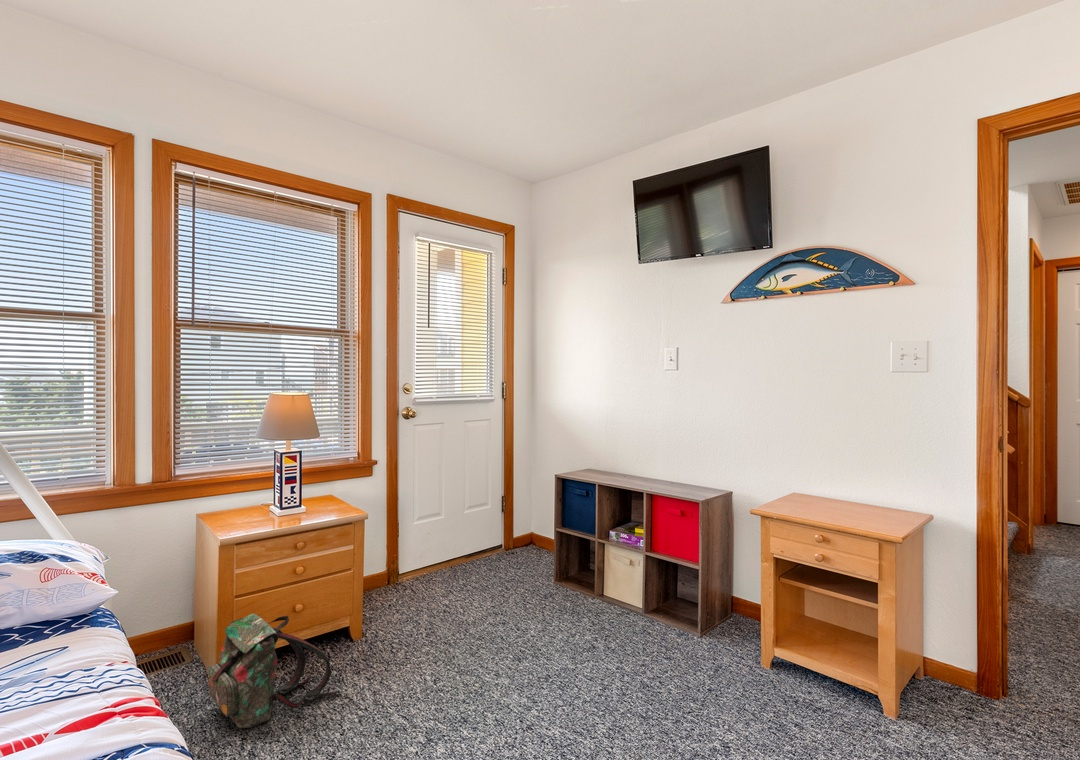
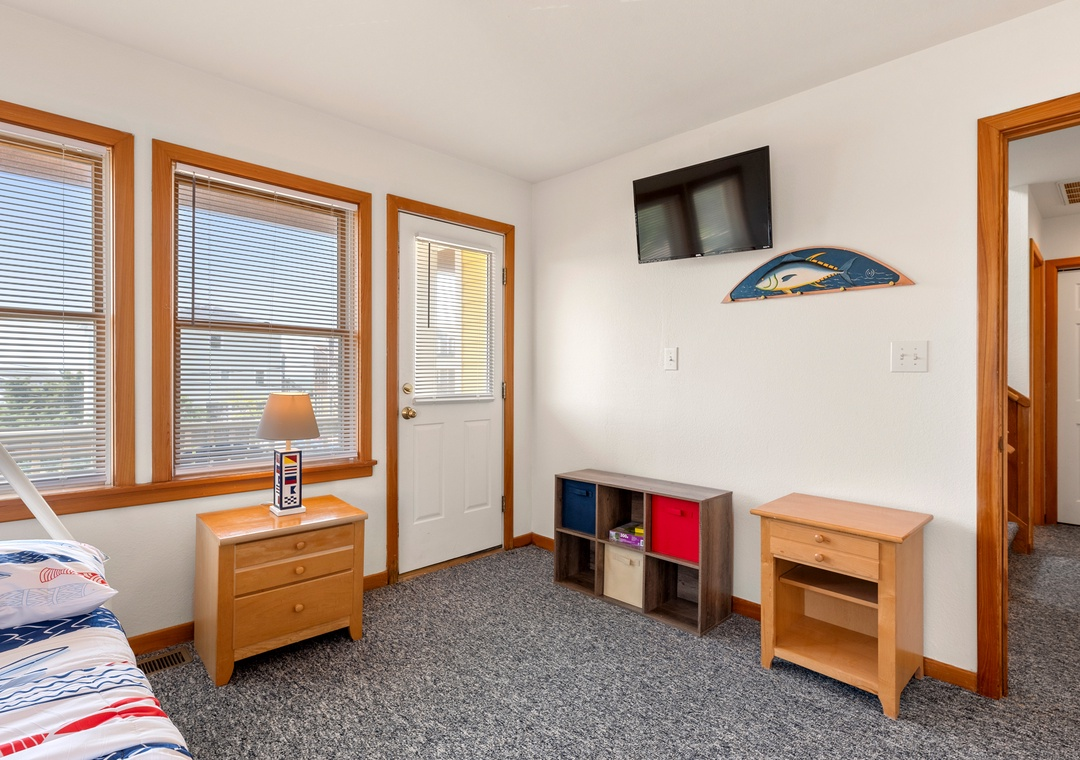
- backpack (275, 661)
